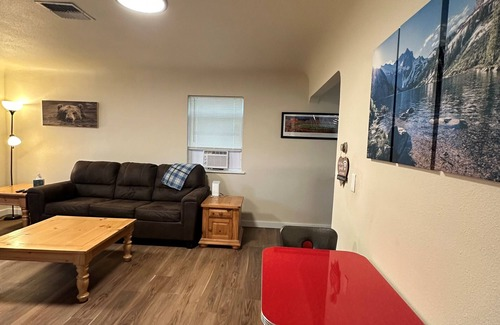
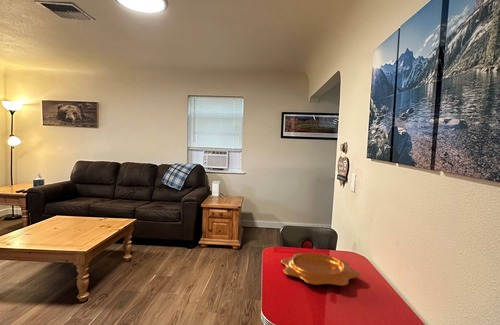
+ decorative bowl (318, 267)
